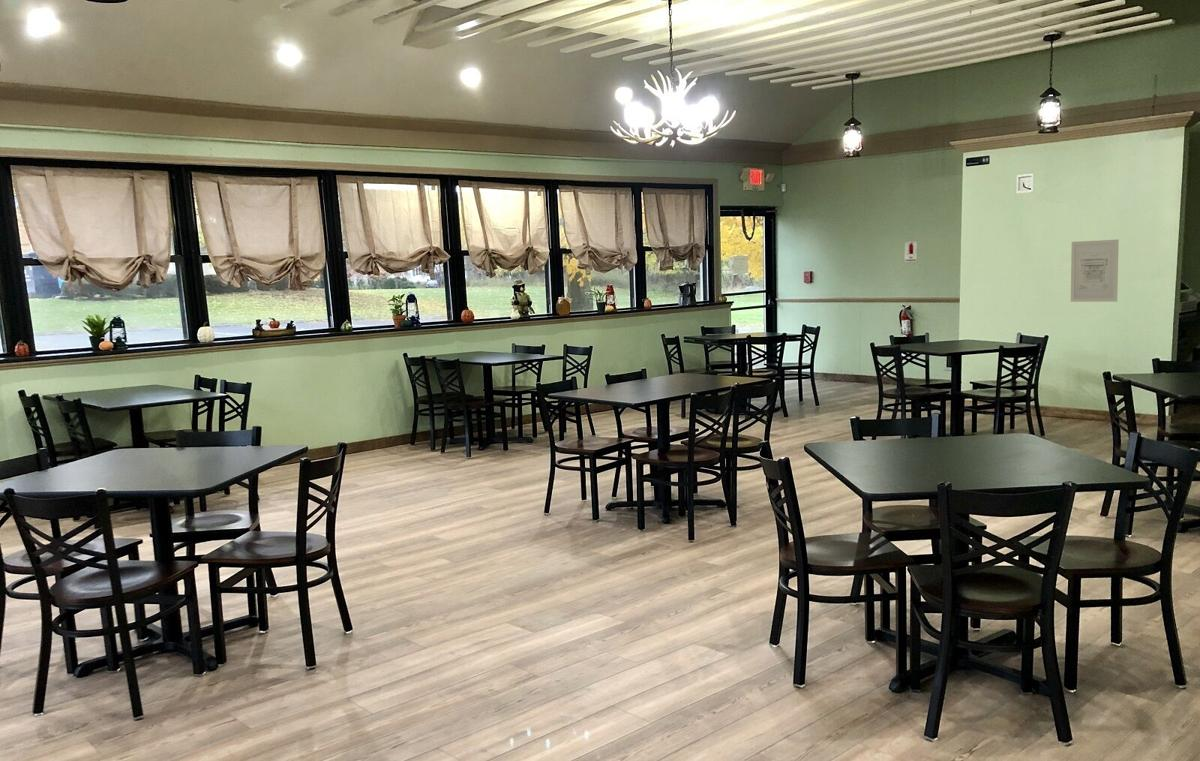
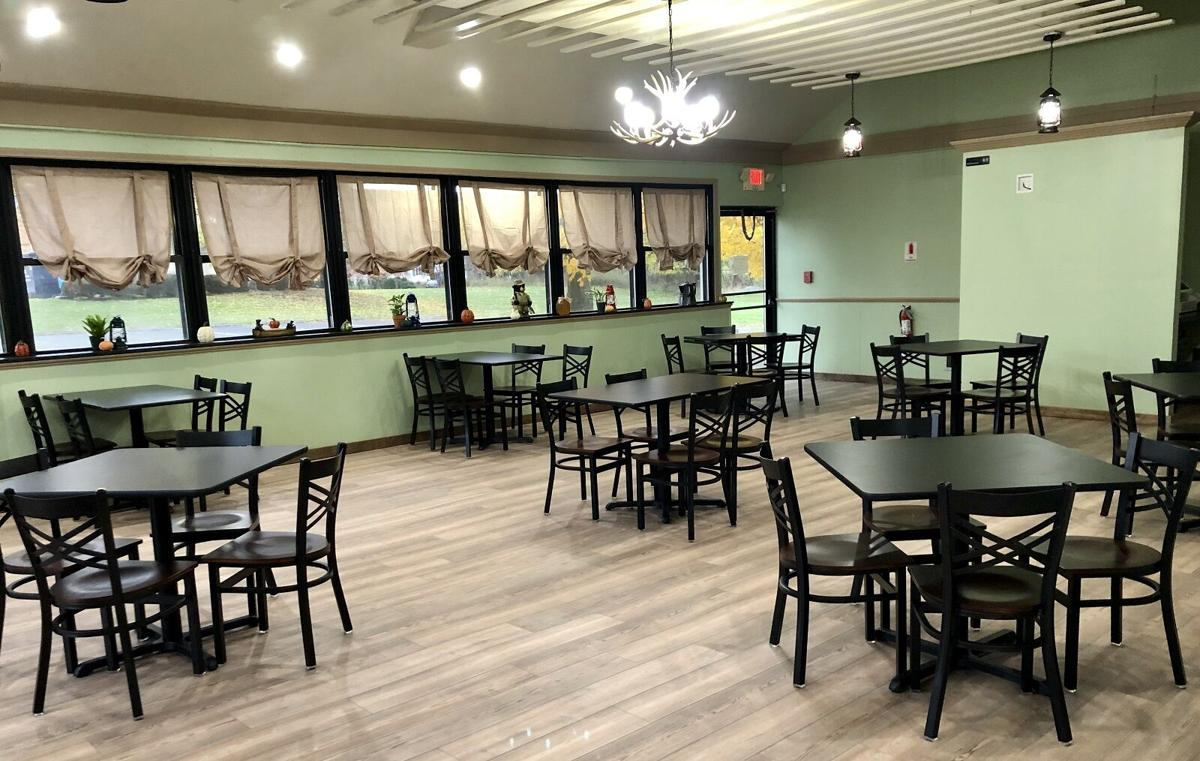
- wall art (1094, 271)
